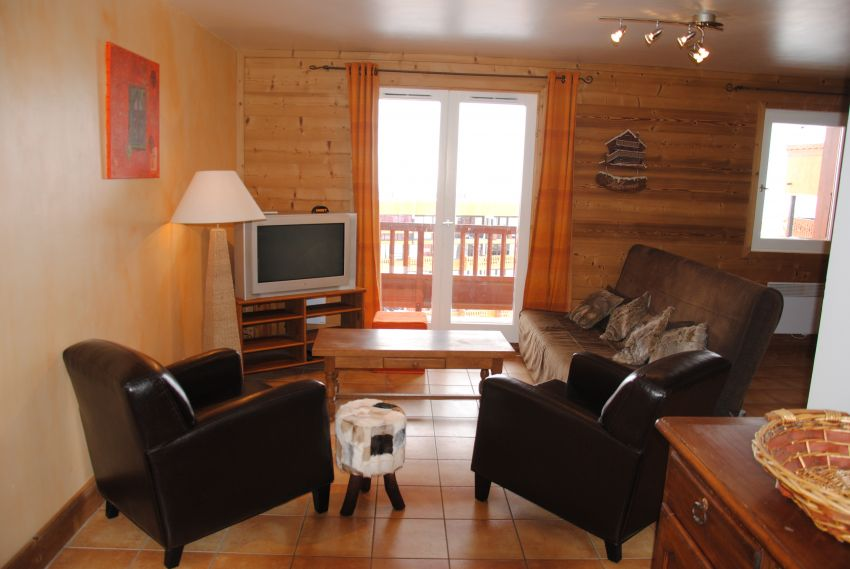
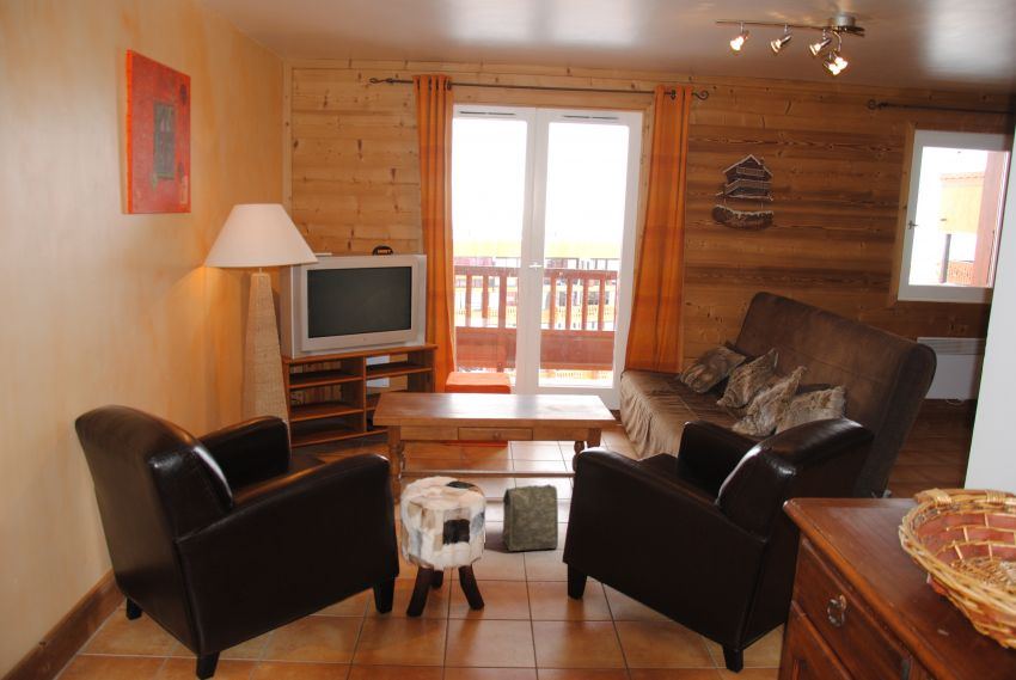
+ bag (530, 514)
